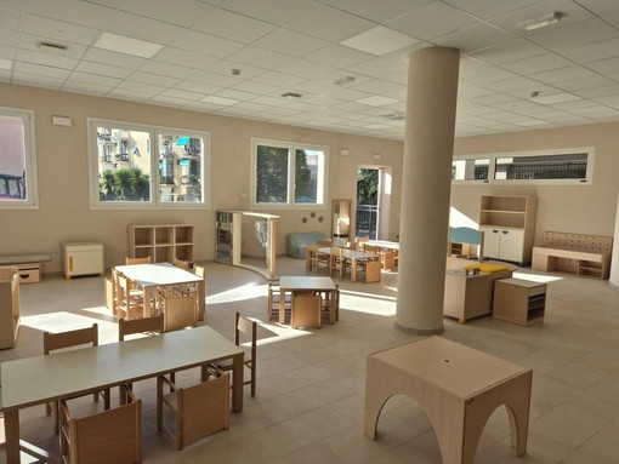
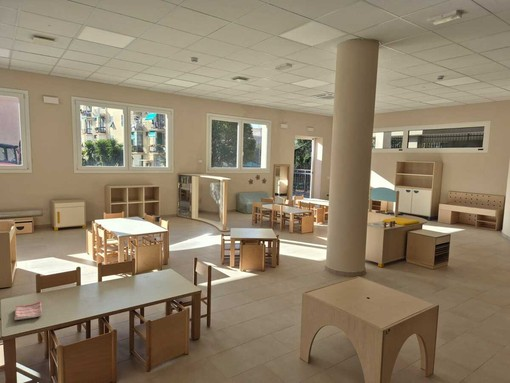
+ dish towel (28, 310)
